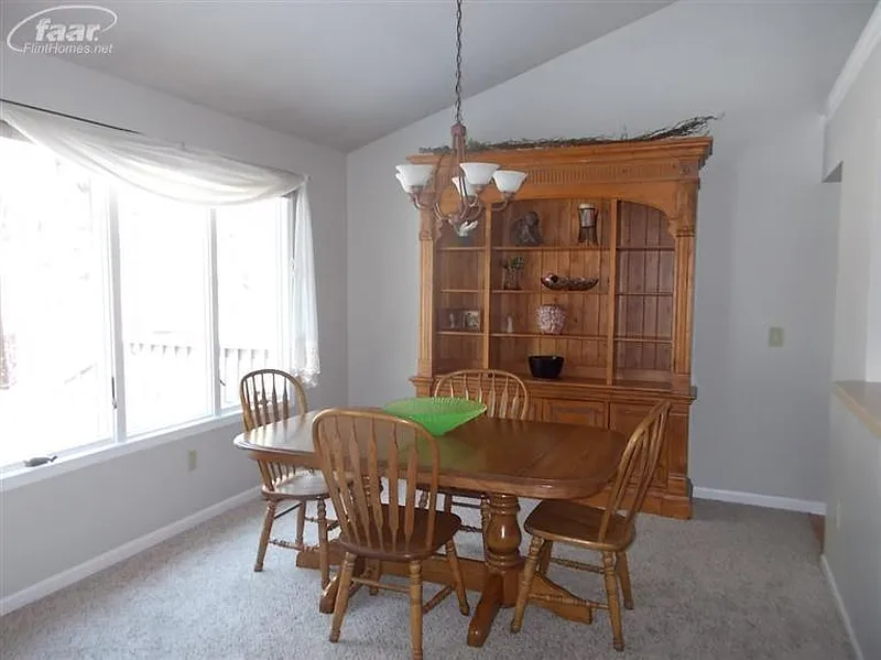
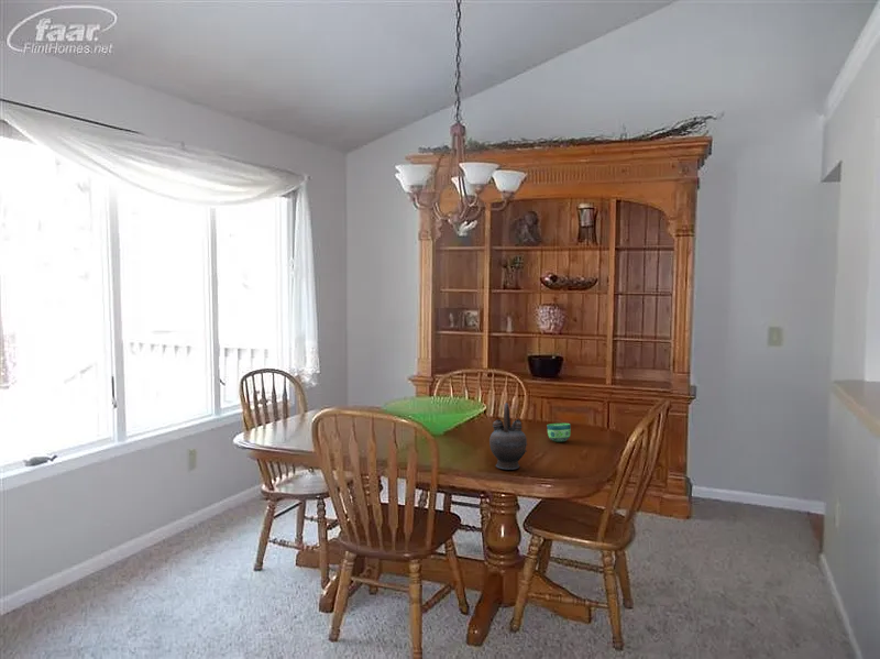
+ cup (559, 431)
+ teapot (508, 435)
